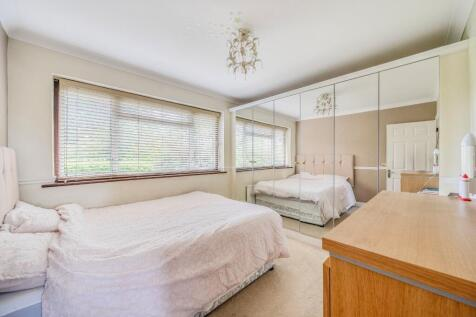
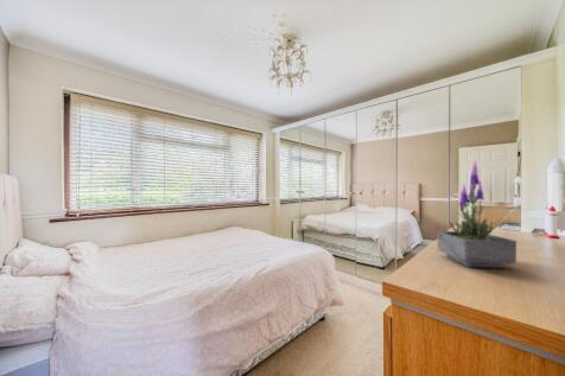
+ potted plant (472, 211)
